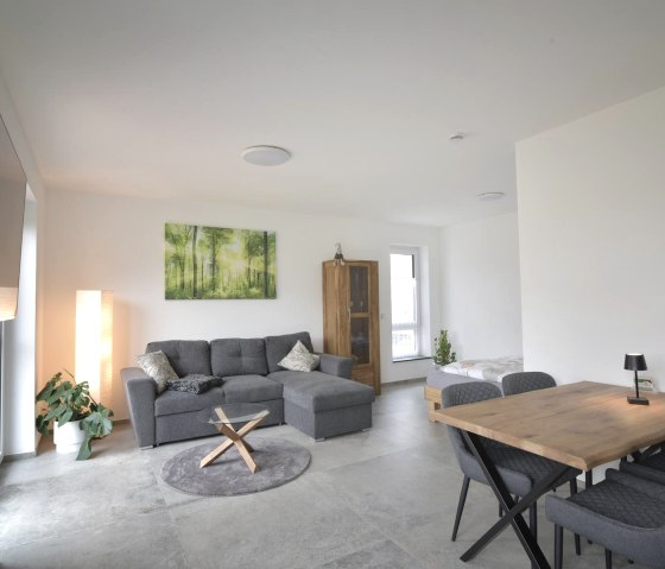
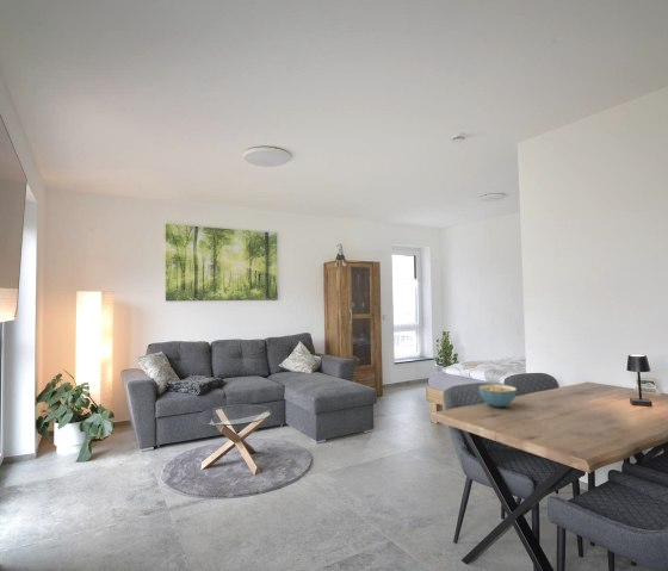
+ cereal bowl (497, 396)
